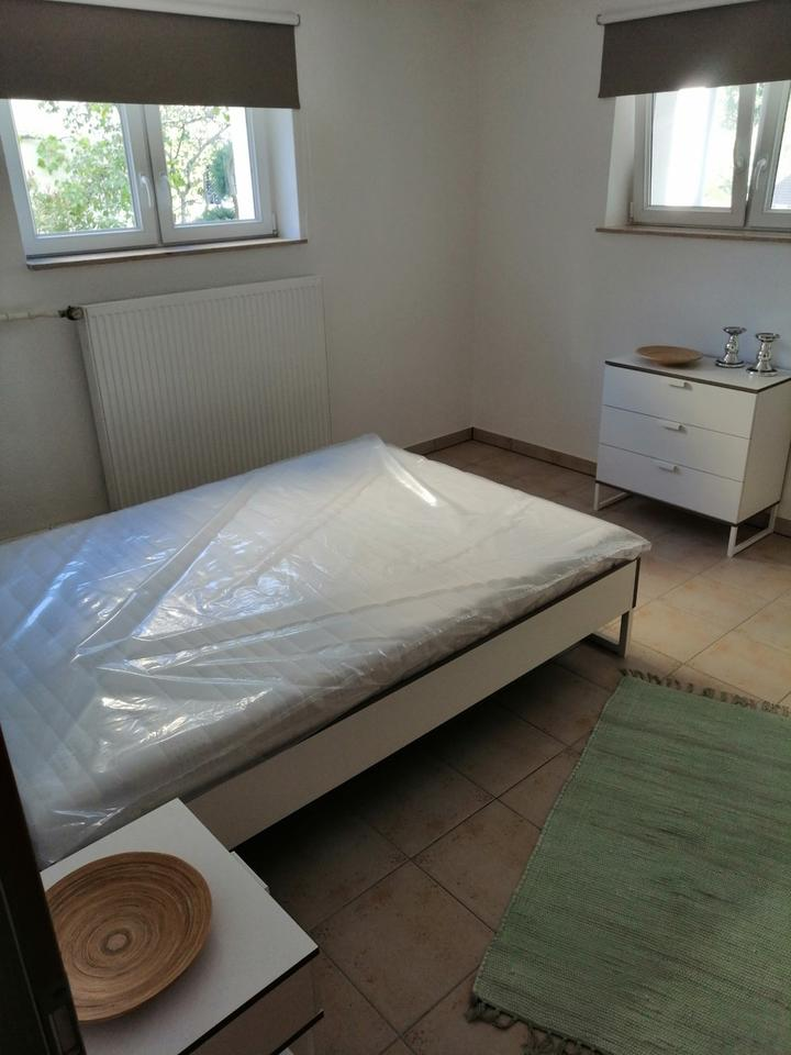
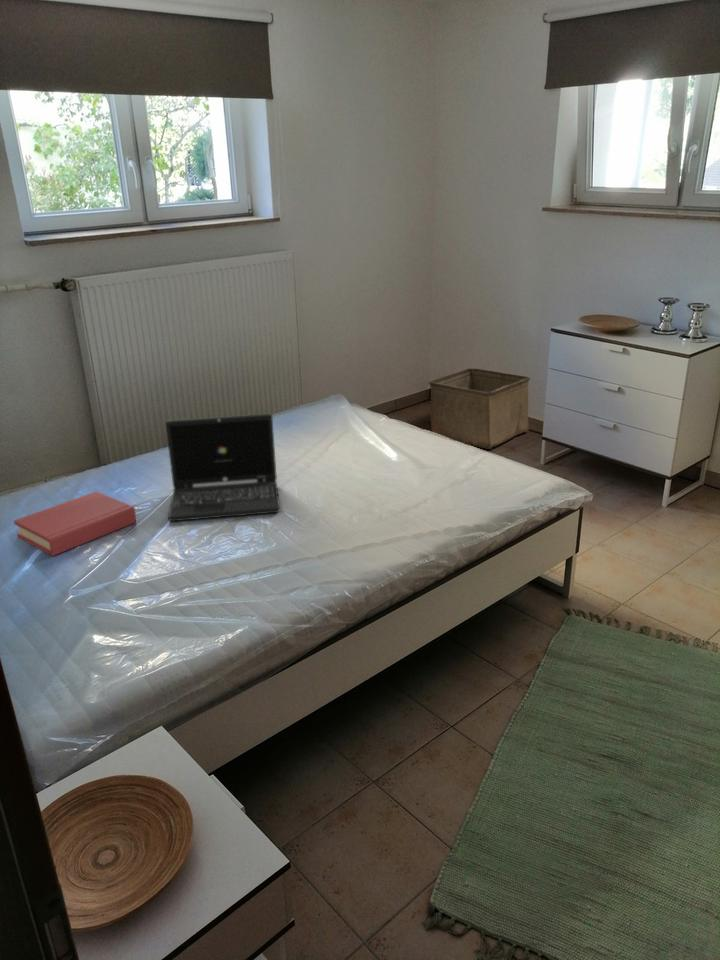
+ storage bin (480, 406)
+ laptop (222, 466)
+ hardback book (76, 521)
